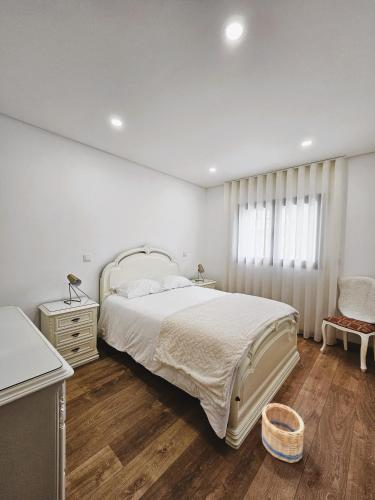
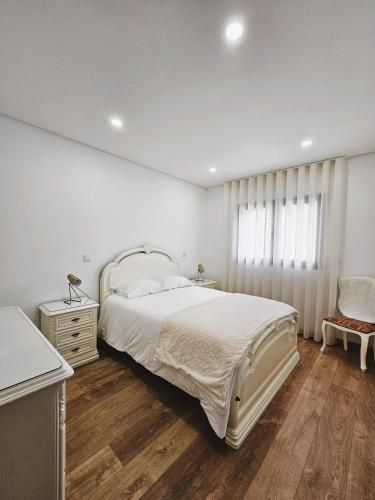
- basket (282, 430)
